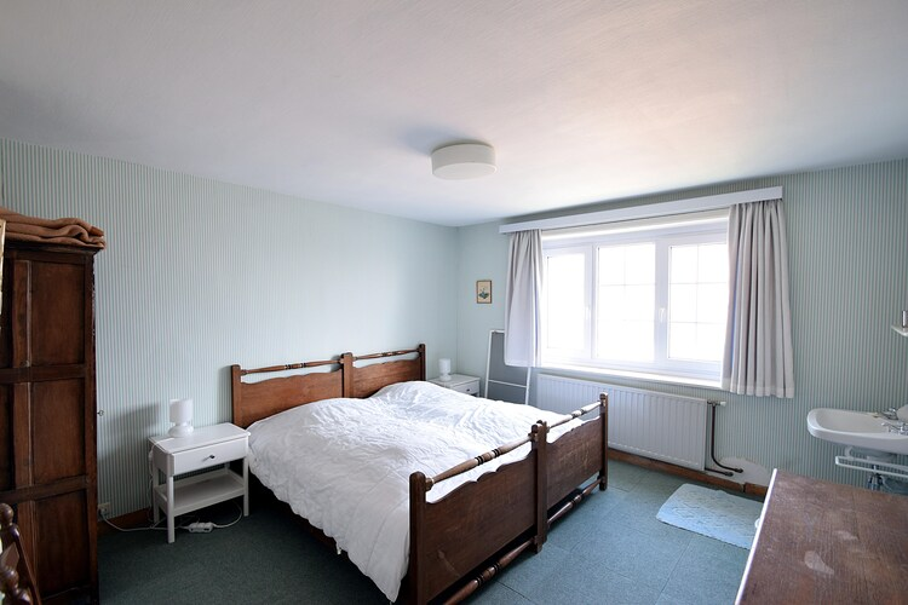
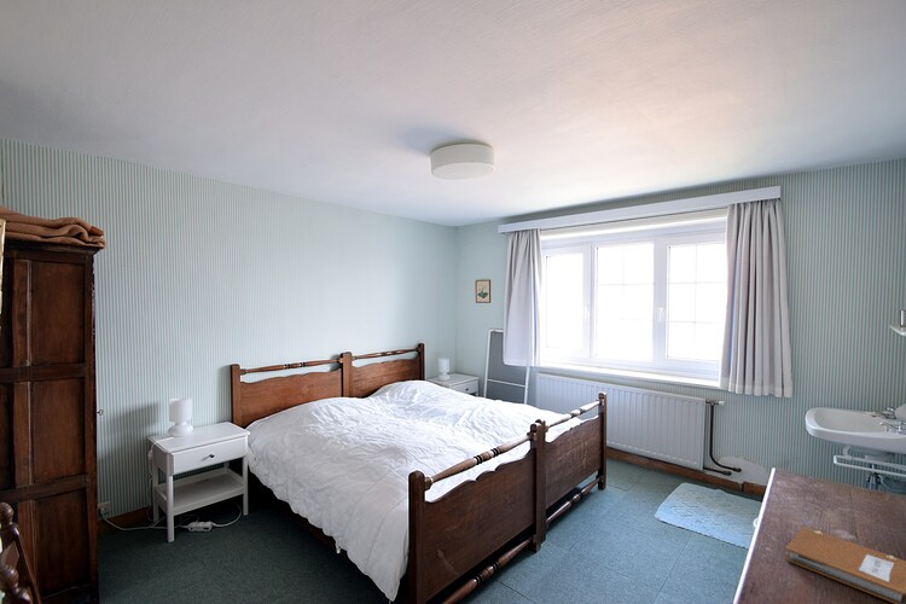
+ notebook (850, 562)
